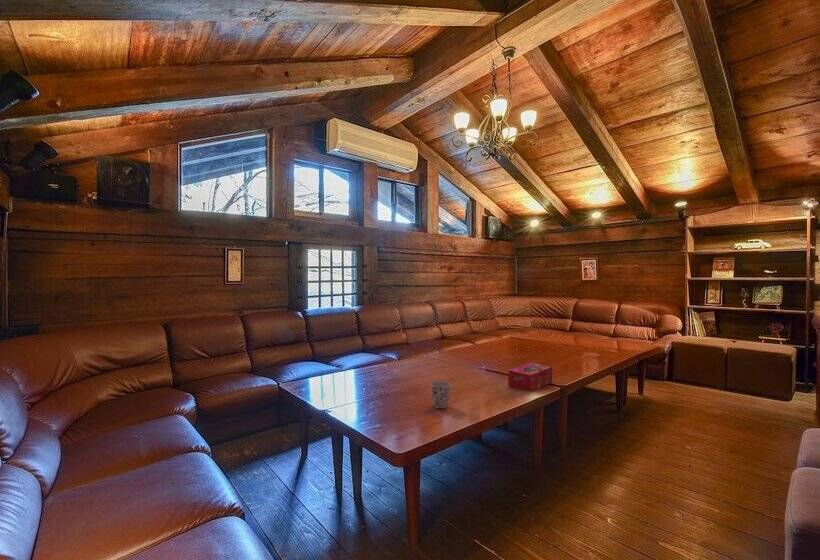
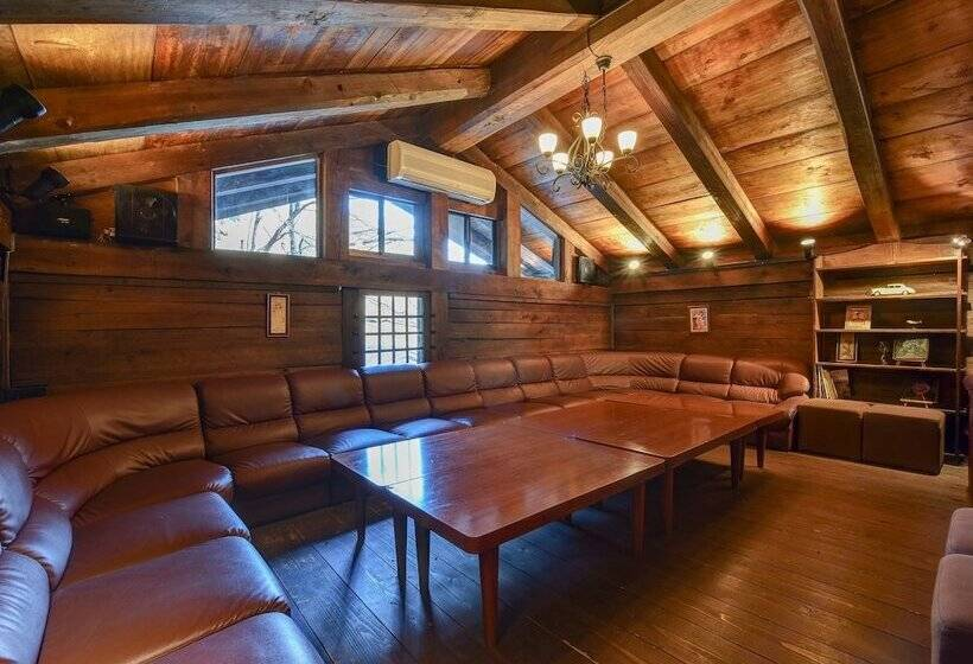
- tissue box (530, 376)
- cup (440, 394)
